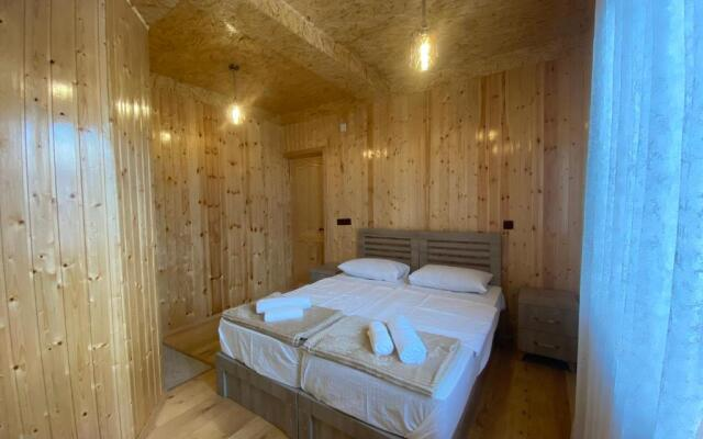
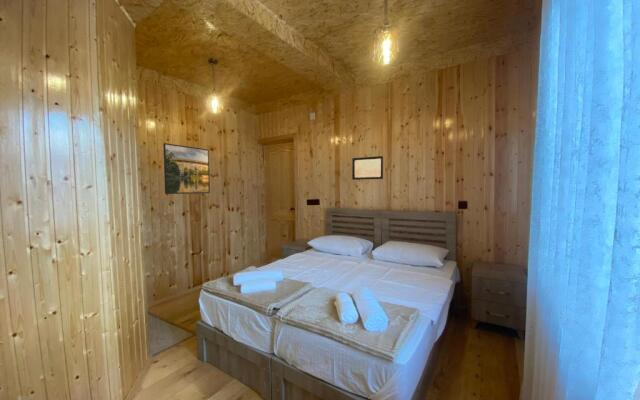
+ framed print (188, 170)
+ wall art (367, 168)
